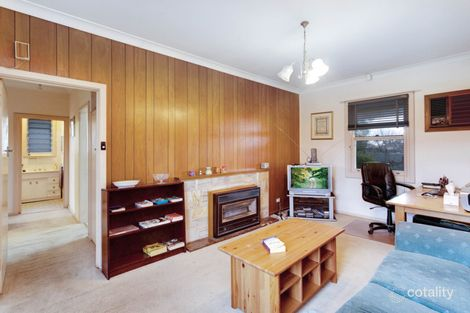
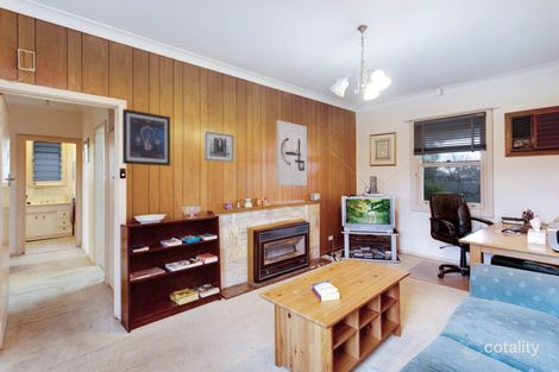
+ wall art (147, 139)
+ wall art (291, 155)
+ wall art (219, 147)
